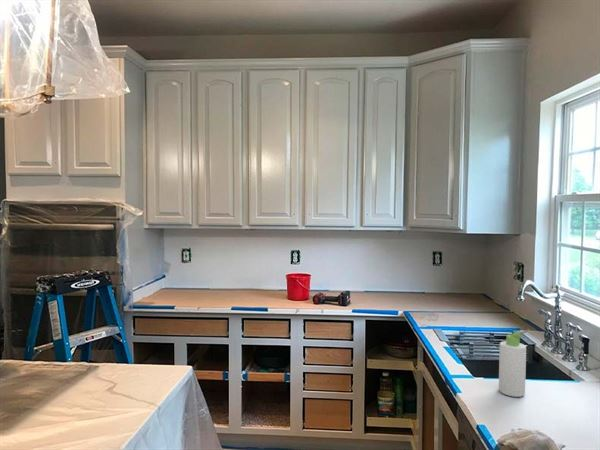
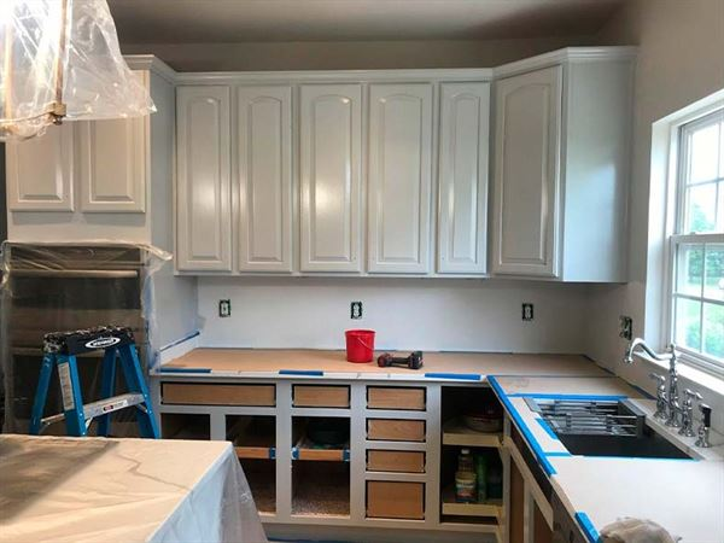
- bottle (514, 359)
